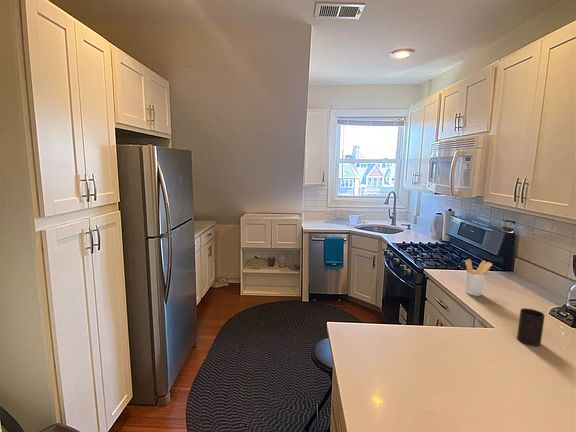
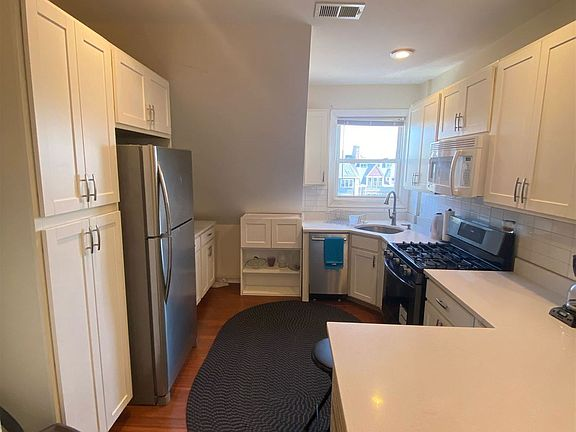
- cup (530, 326)
- utensil holder (478, 276)
